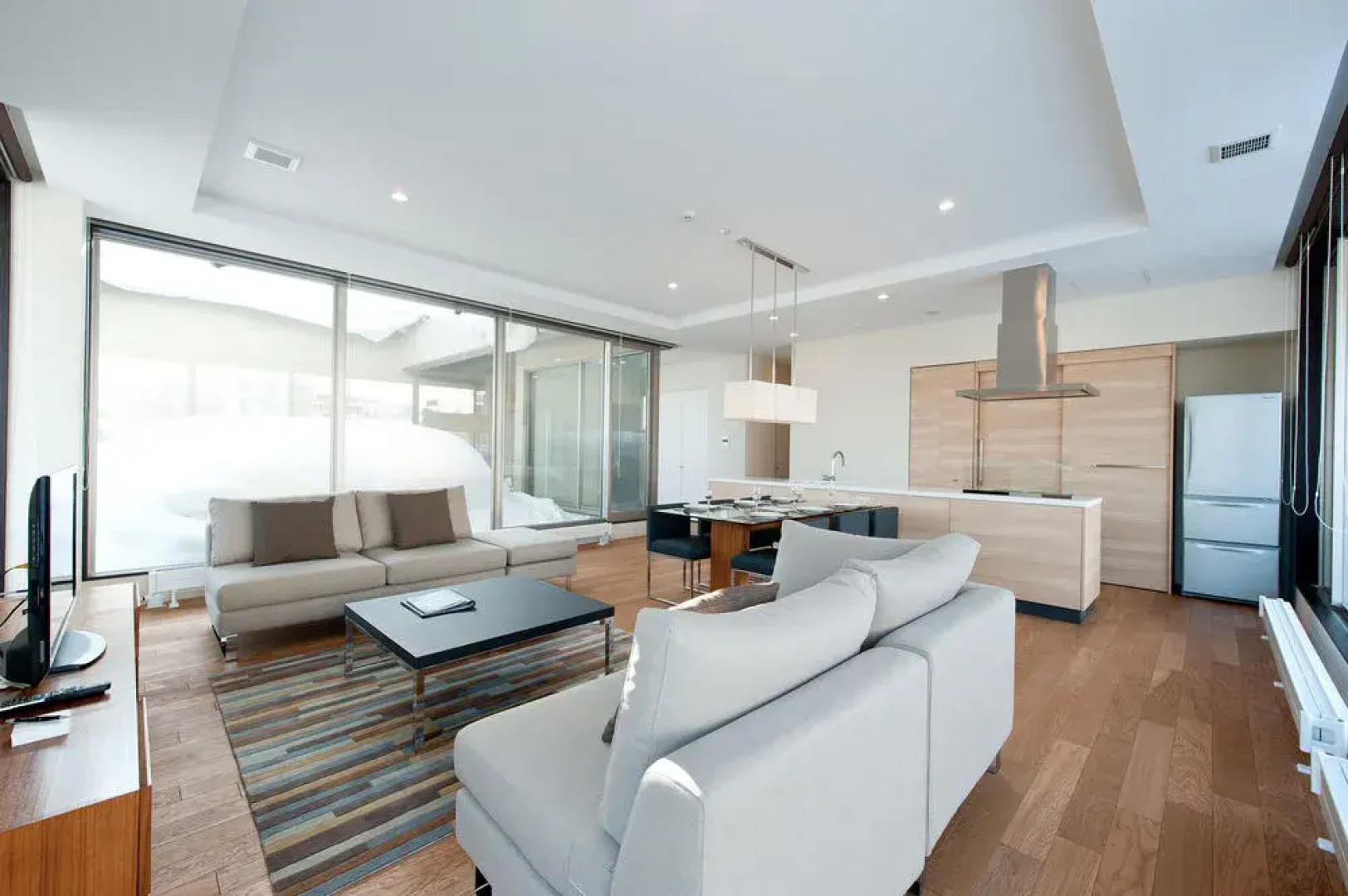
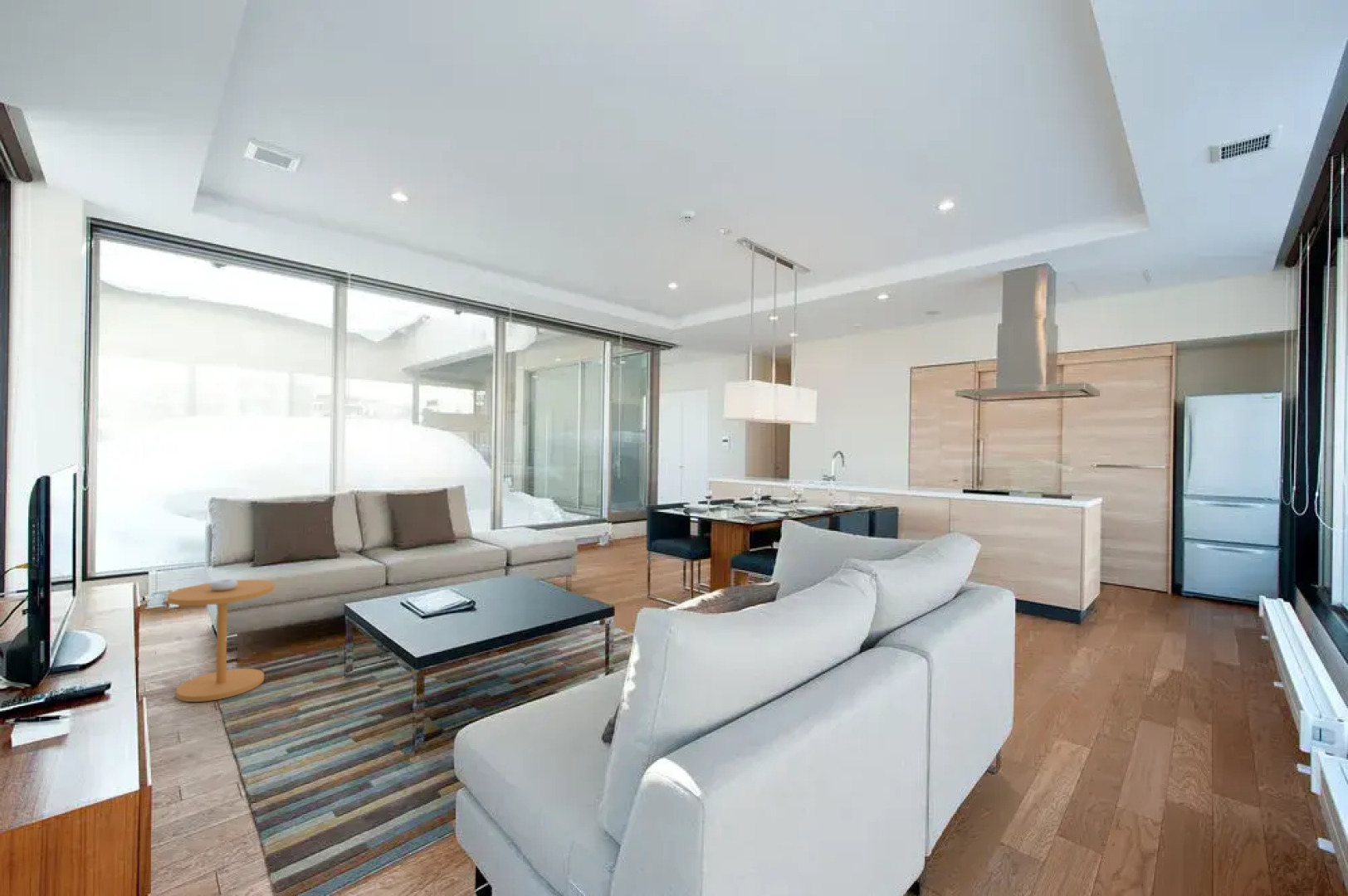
+ side table (222, 633)
